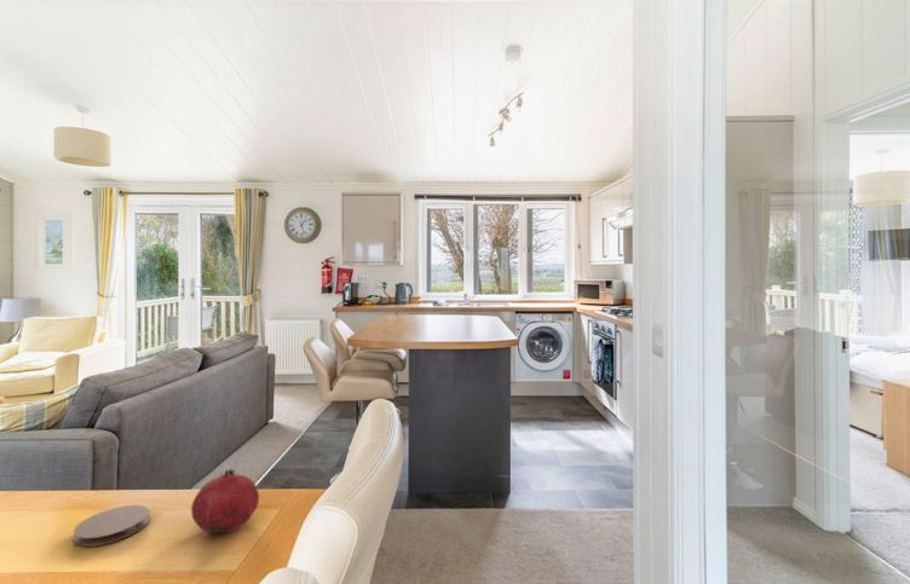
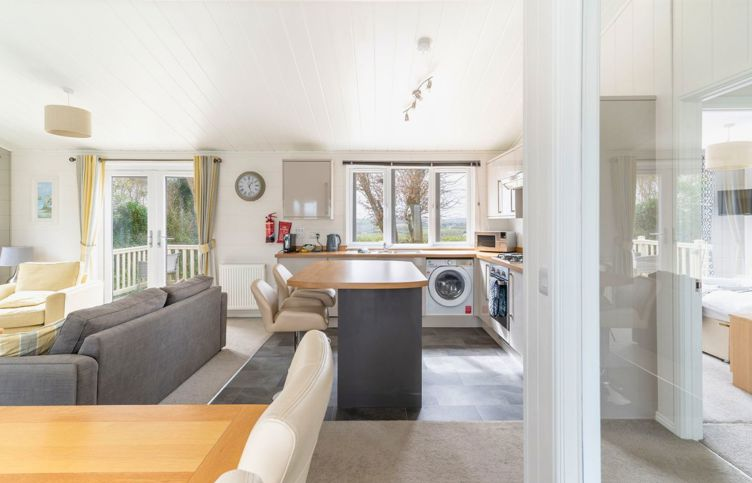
- fruit (226, 497)
- coaster (113, 524)
